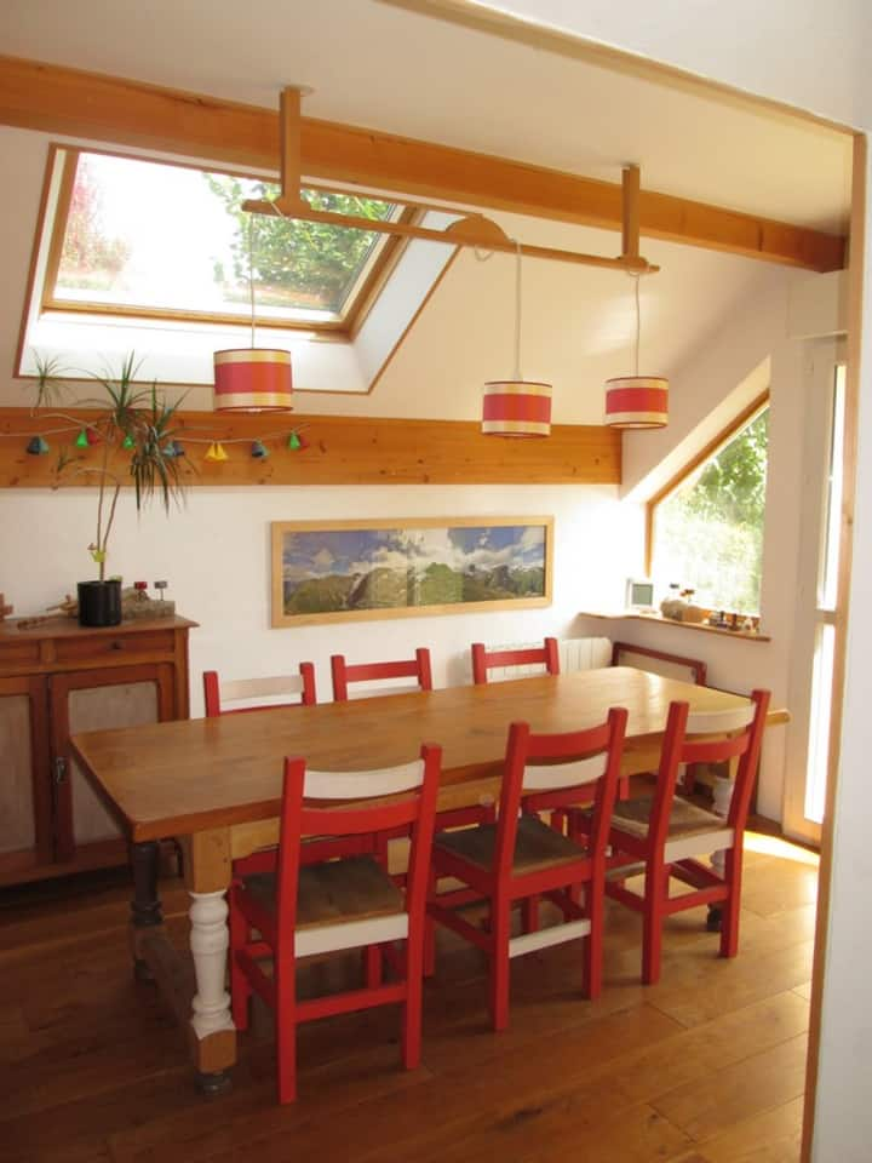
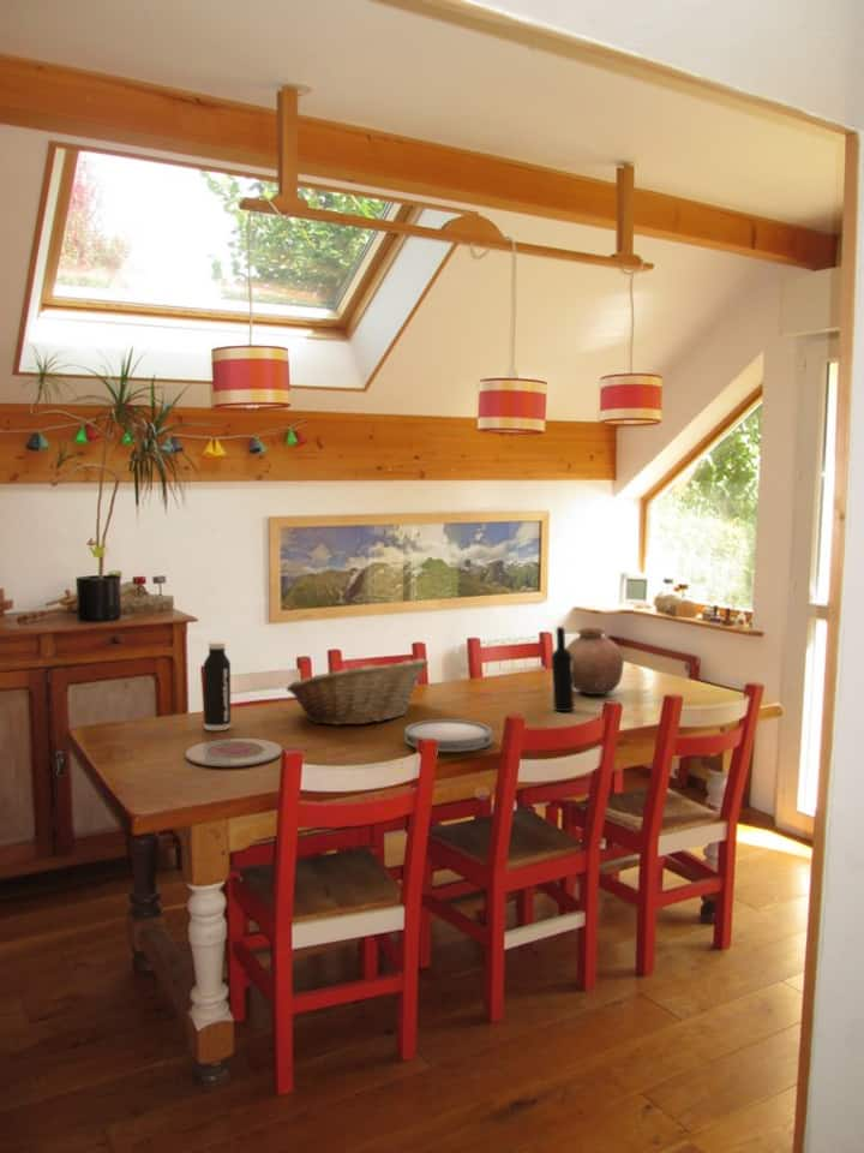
+ wine bottle (563, 668)
+ fruit basket (359, 686)
+ pottery (593, 661)
+ plate (234, 751)
+ plate (448, 737)
+ water bottle (217, 685)
